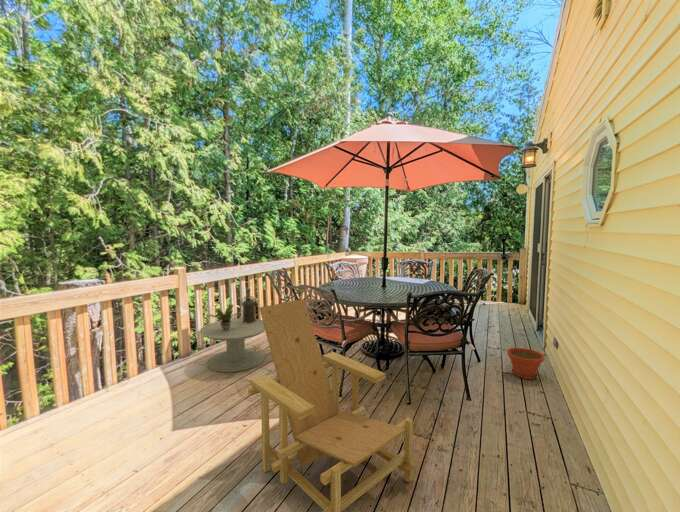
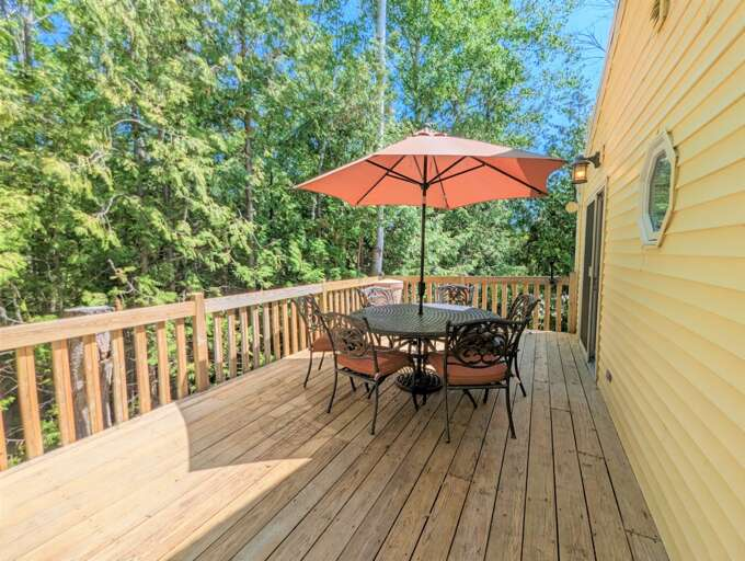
- side table (236, 343)
- potted plant (224, 318)
- oil lamp (248, 304)
- lounge chair (325, 392)
- plant pot (524, 364)
